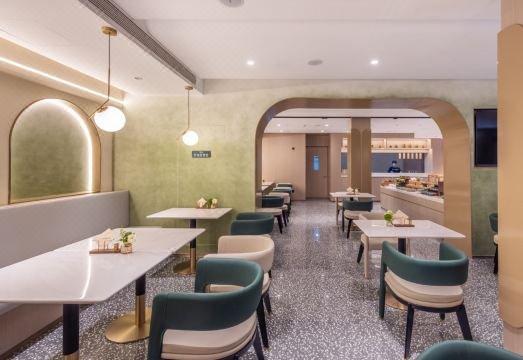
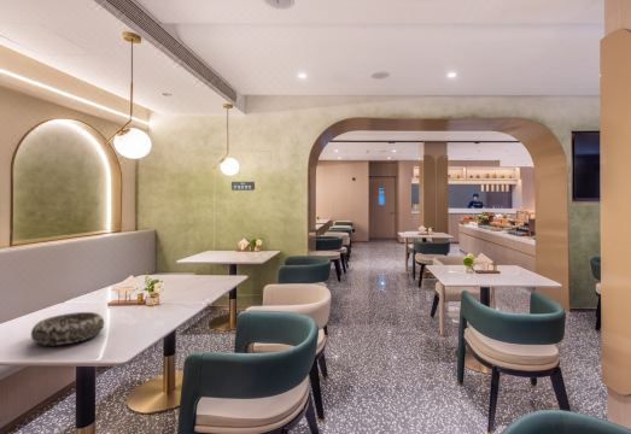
+ decorative bowl (69, 328)
